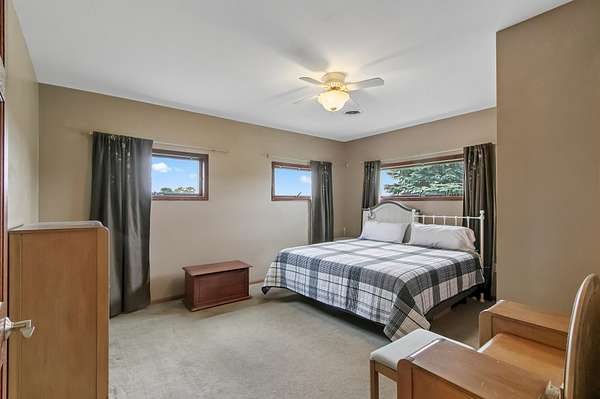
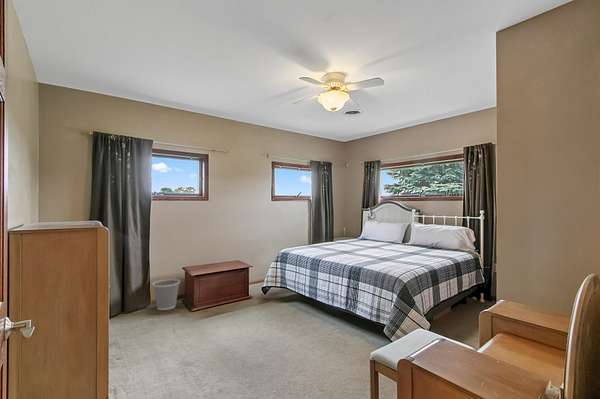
+ wastebasket (166, 294)
